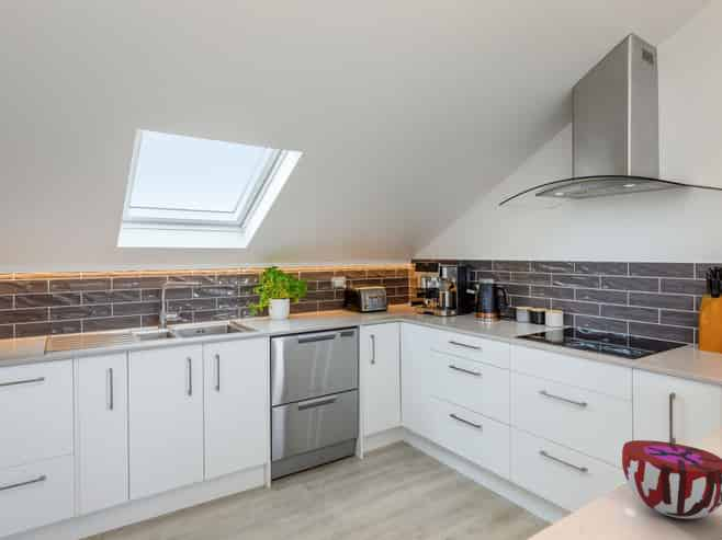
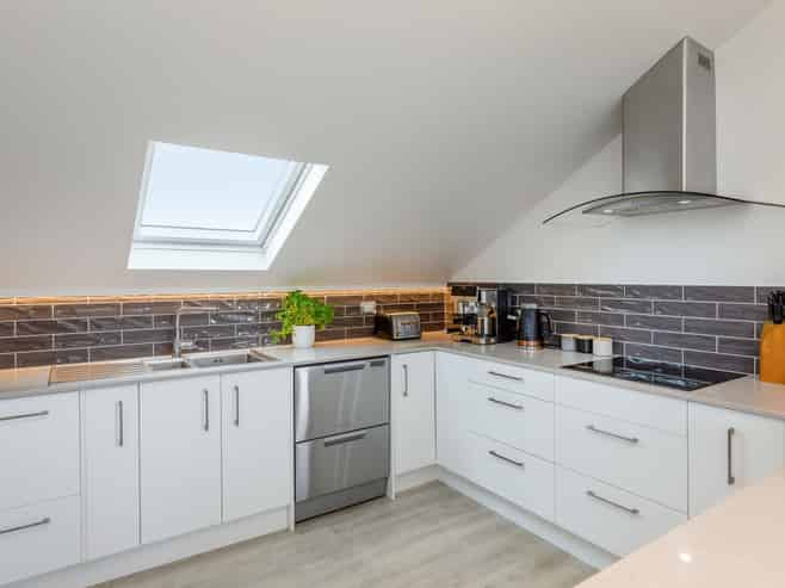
- decorative bowl (672, 482)
